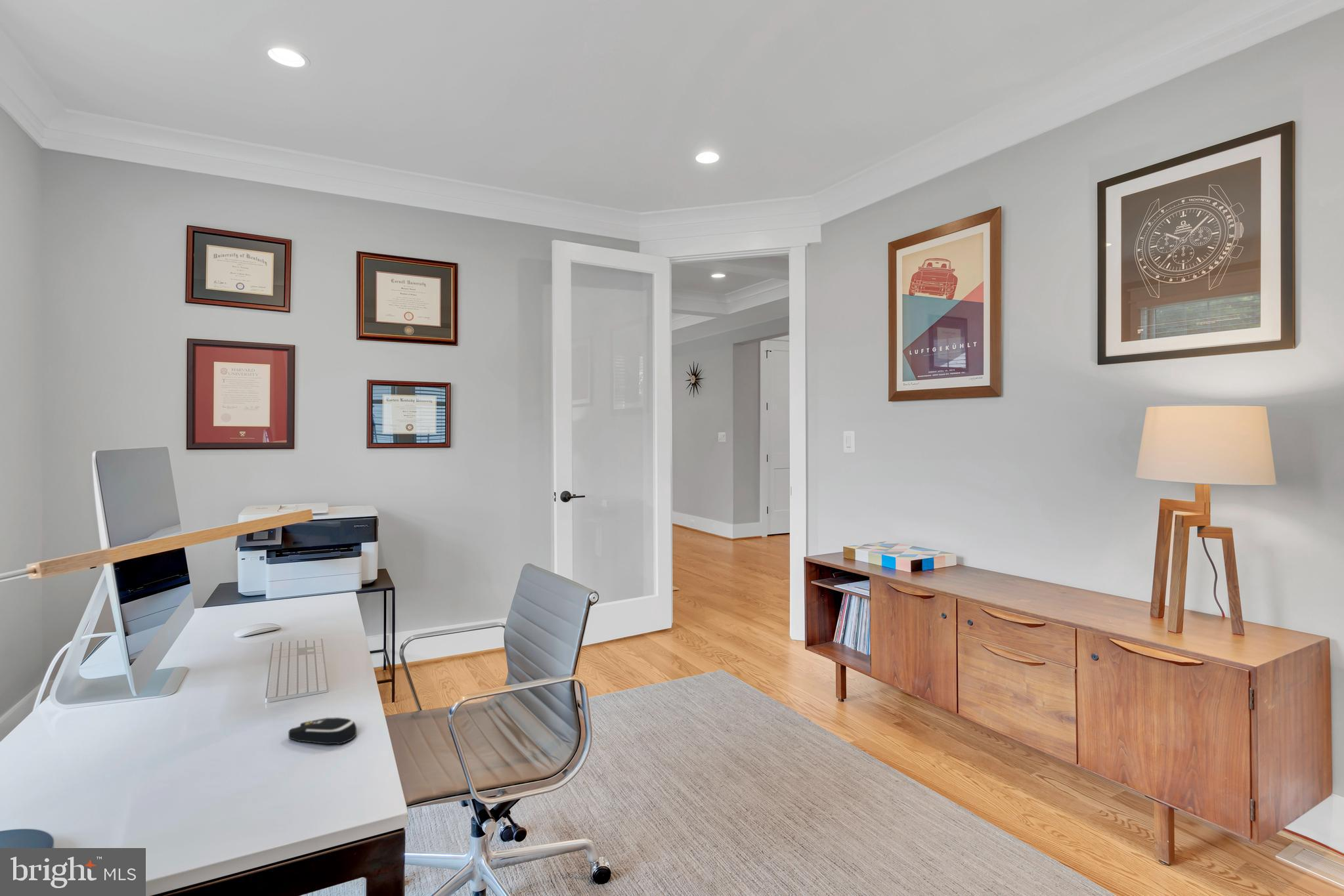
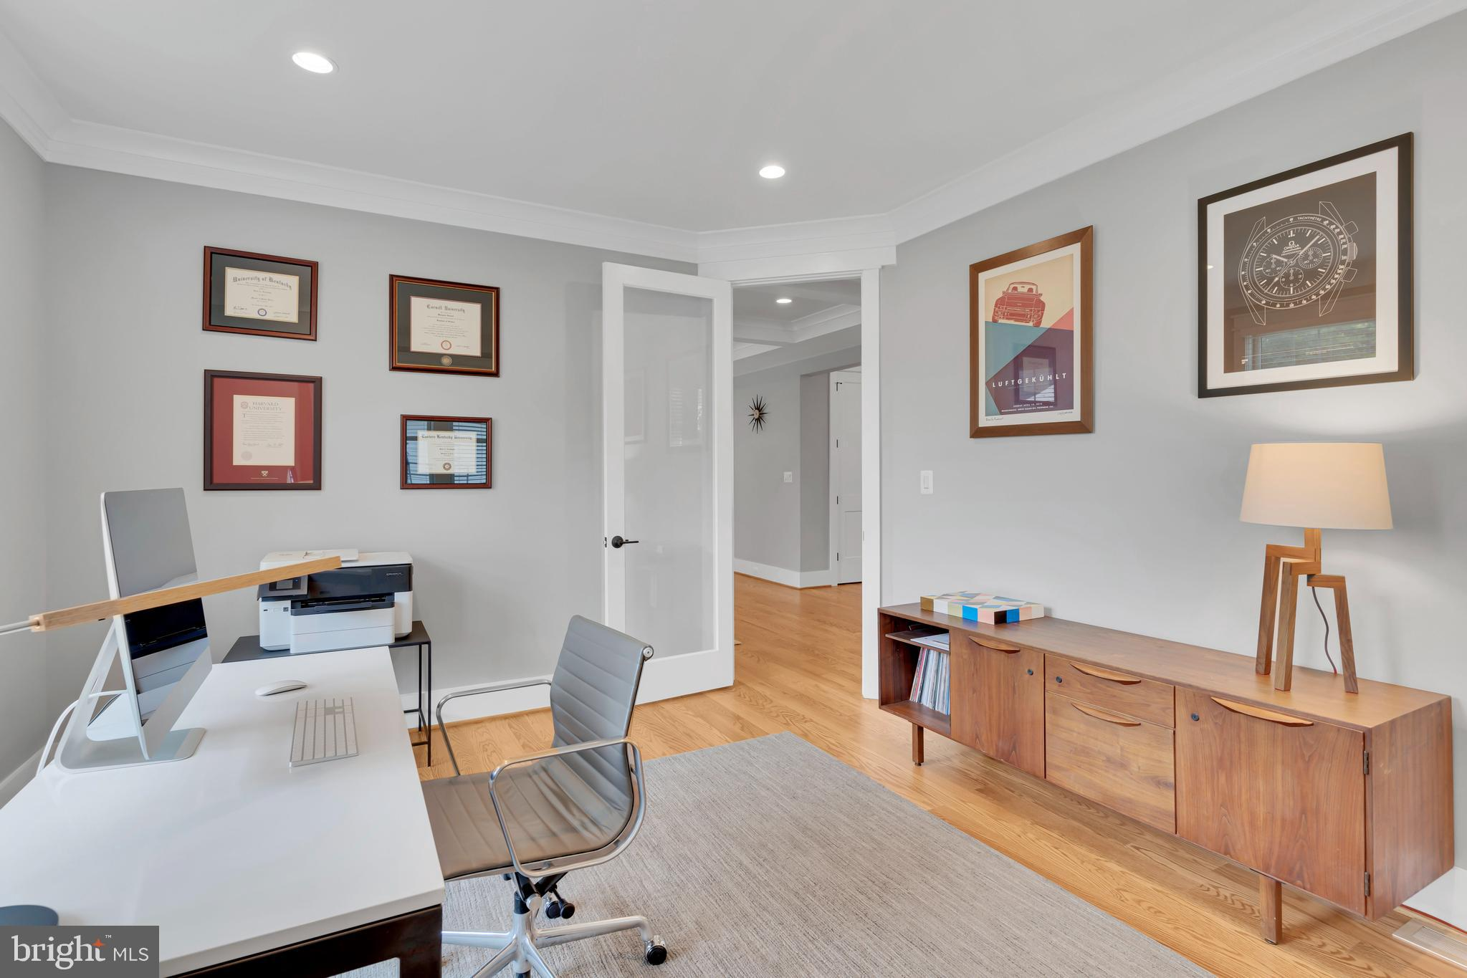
- computer mouse (324, 728)
